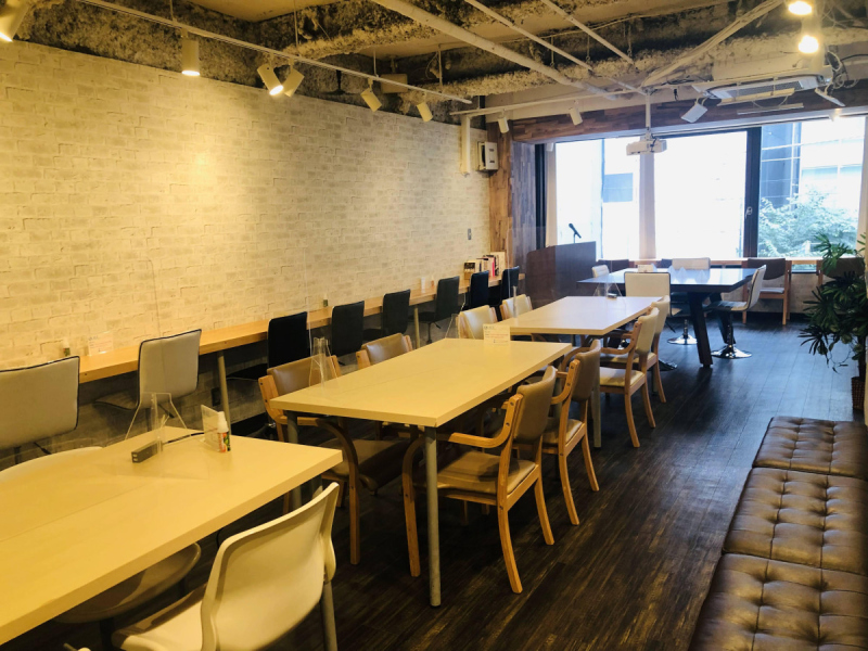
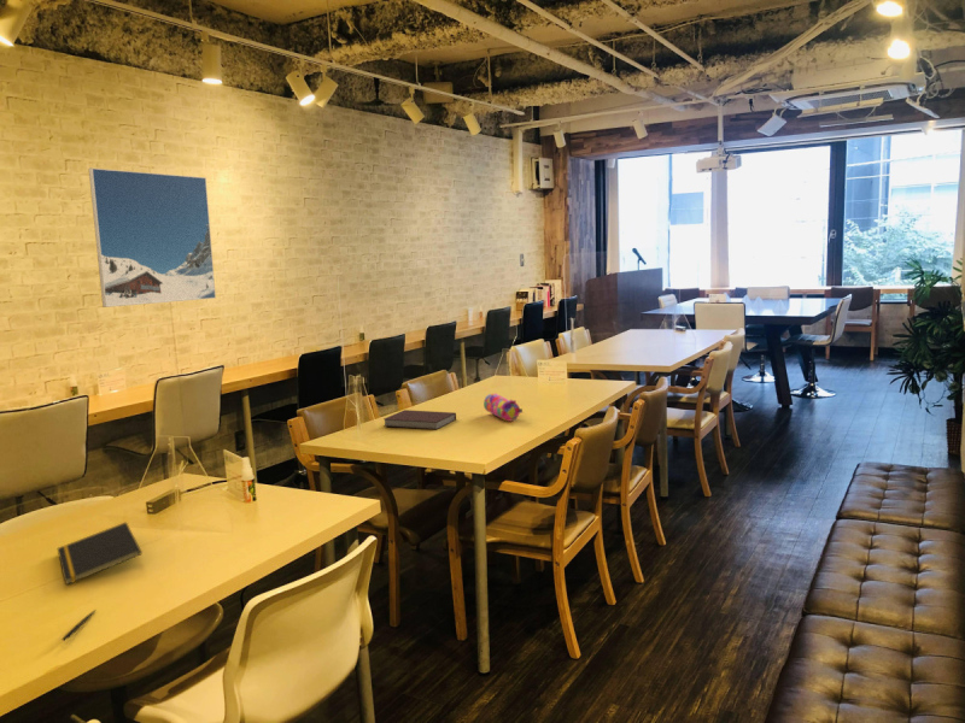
+ pen (81, 623)
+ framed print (157, 239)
+ notepad (98, 551)
+ notebook (420, 419)
+ pencil case (502, 406)
